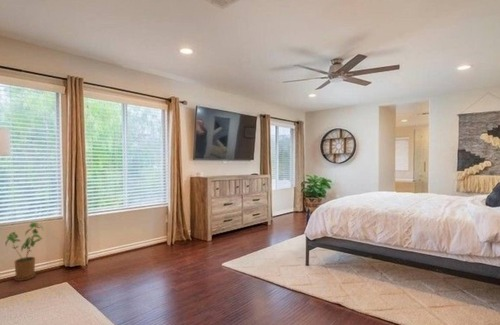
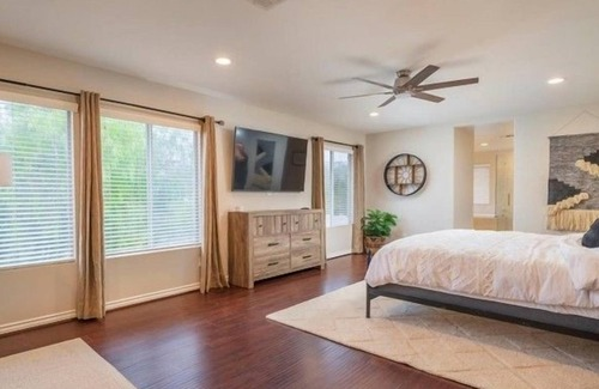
- house plant (27, 250)
